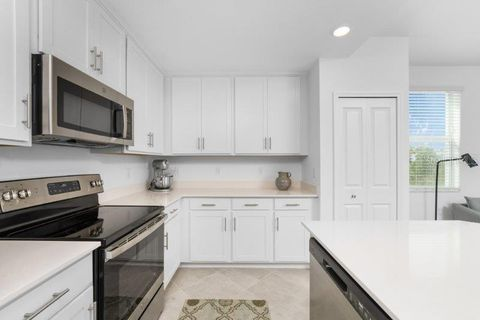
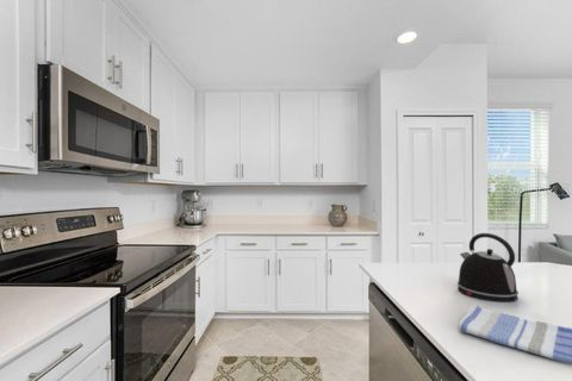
+ kettle (486, 262)
+ dish towel (517, 330)
